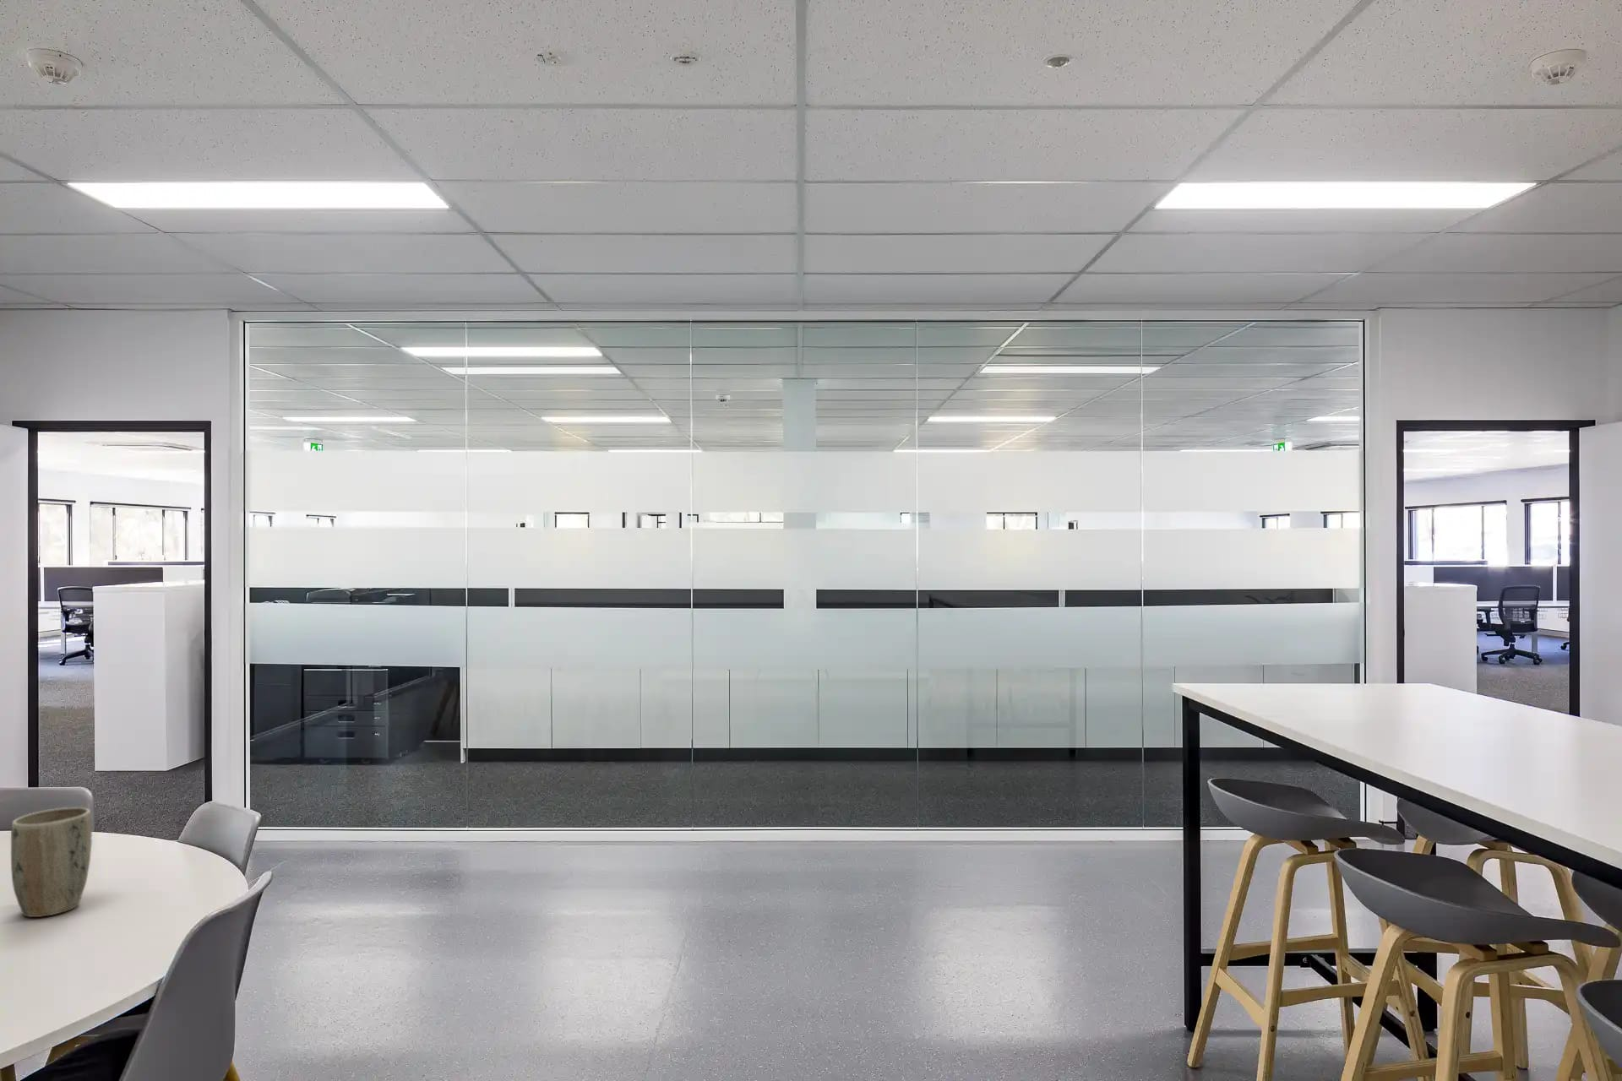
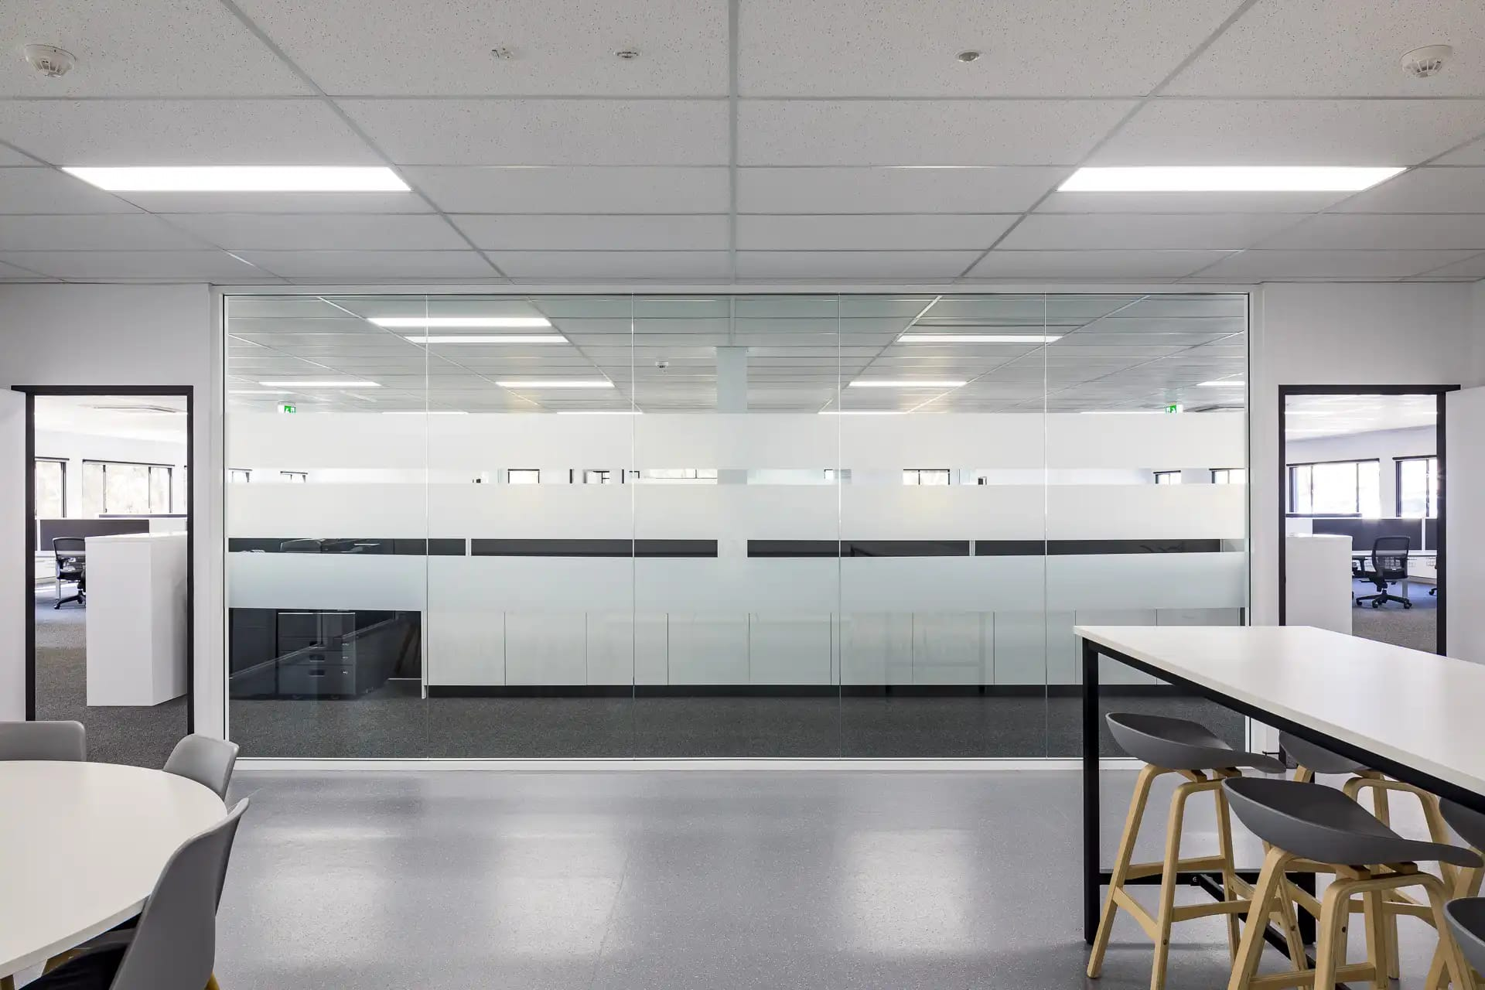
- plant pot (52, 861)
